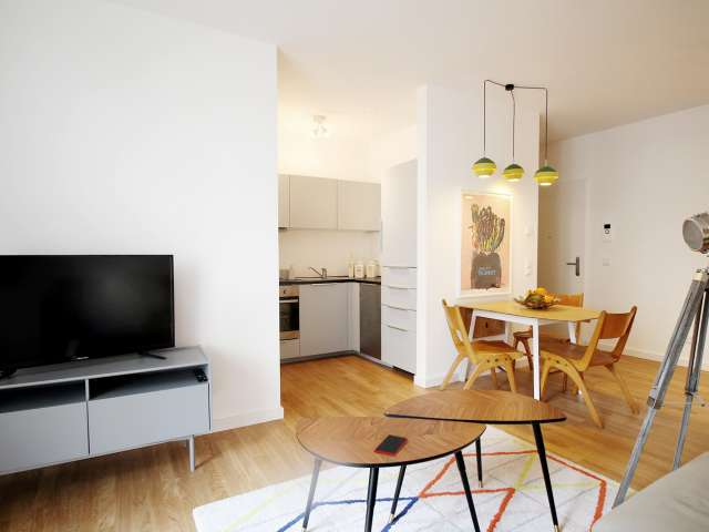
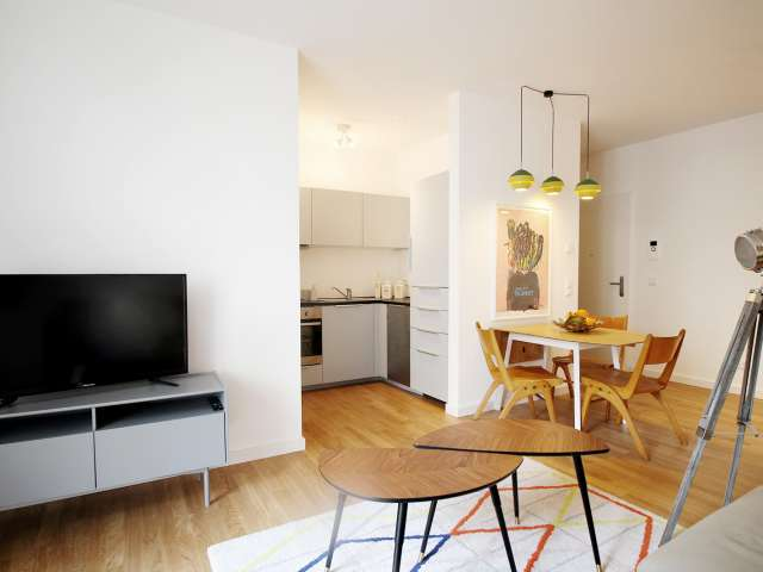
- smartphone (391, 444)
